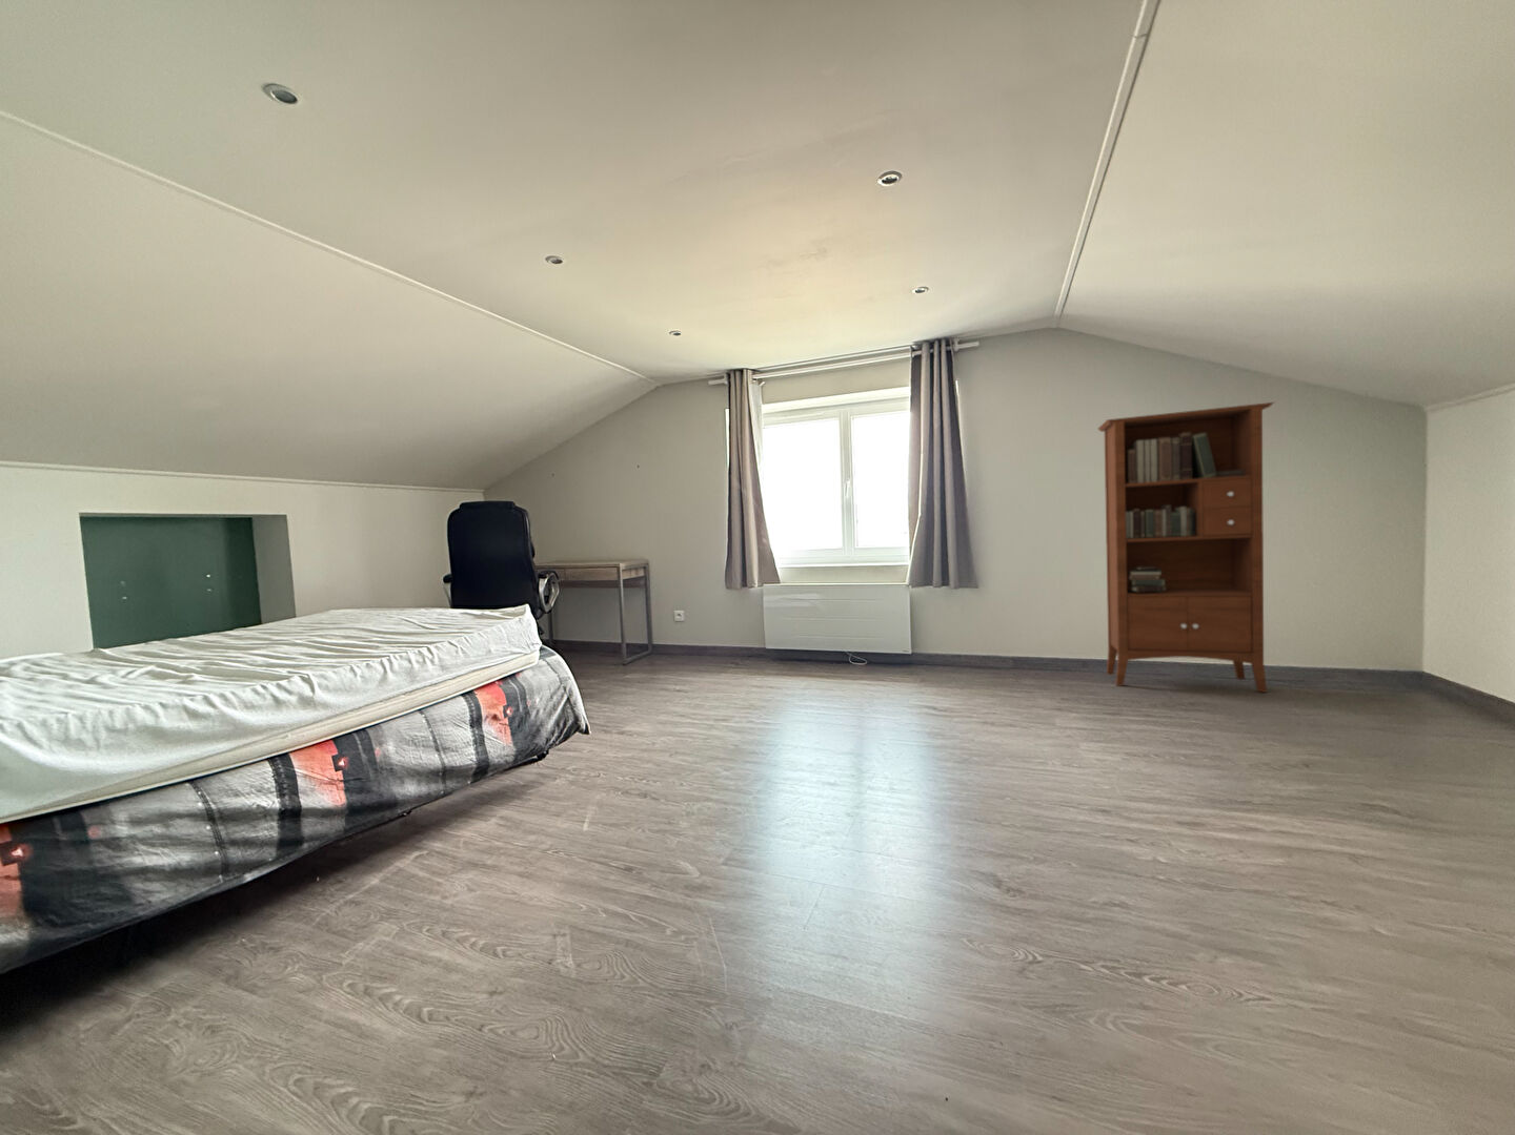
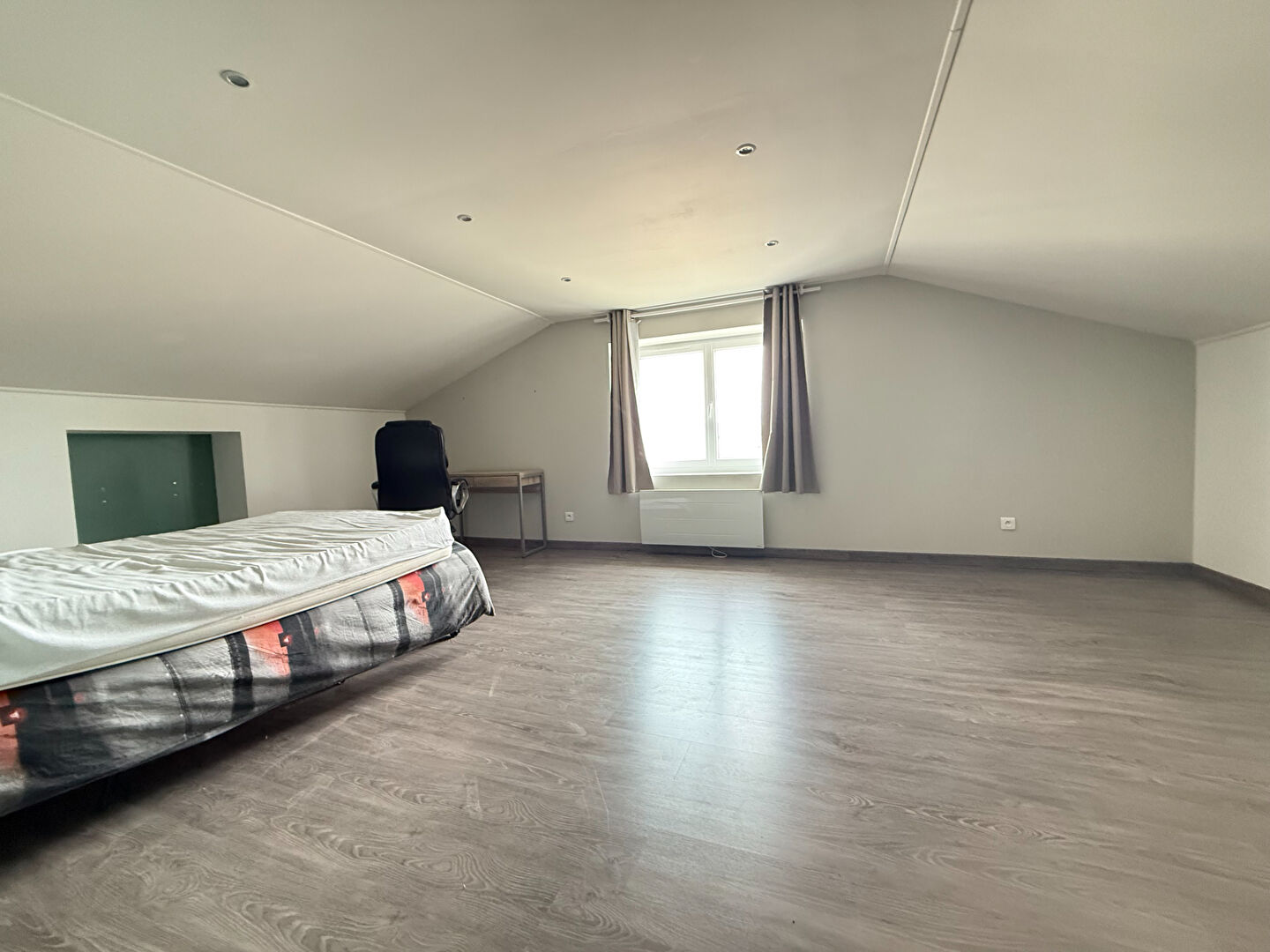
- bookcase (1181, 551)
